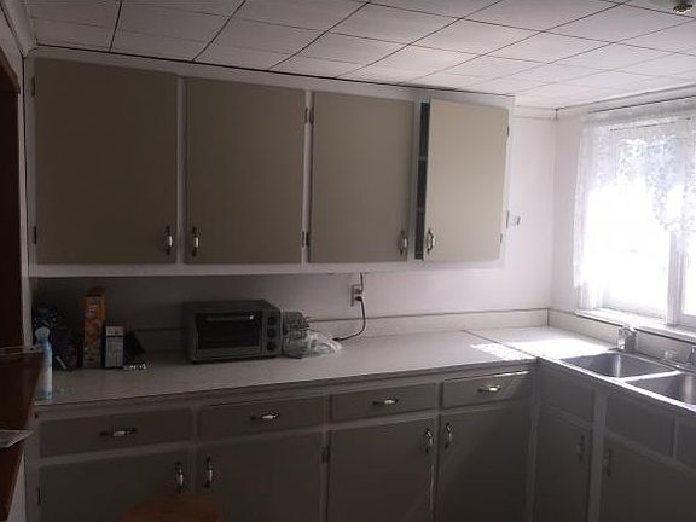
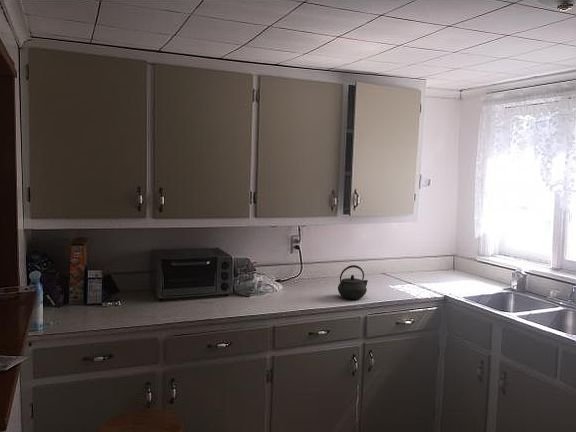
+ kettle (354, 281)
